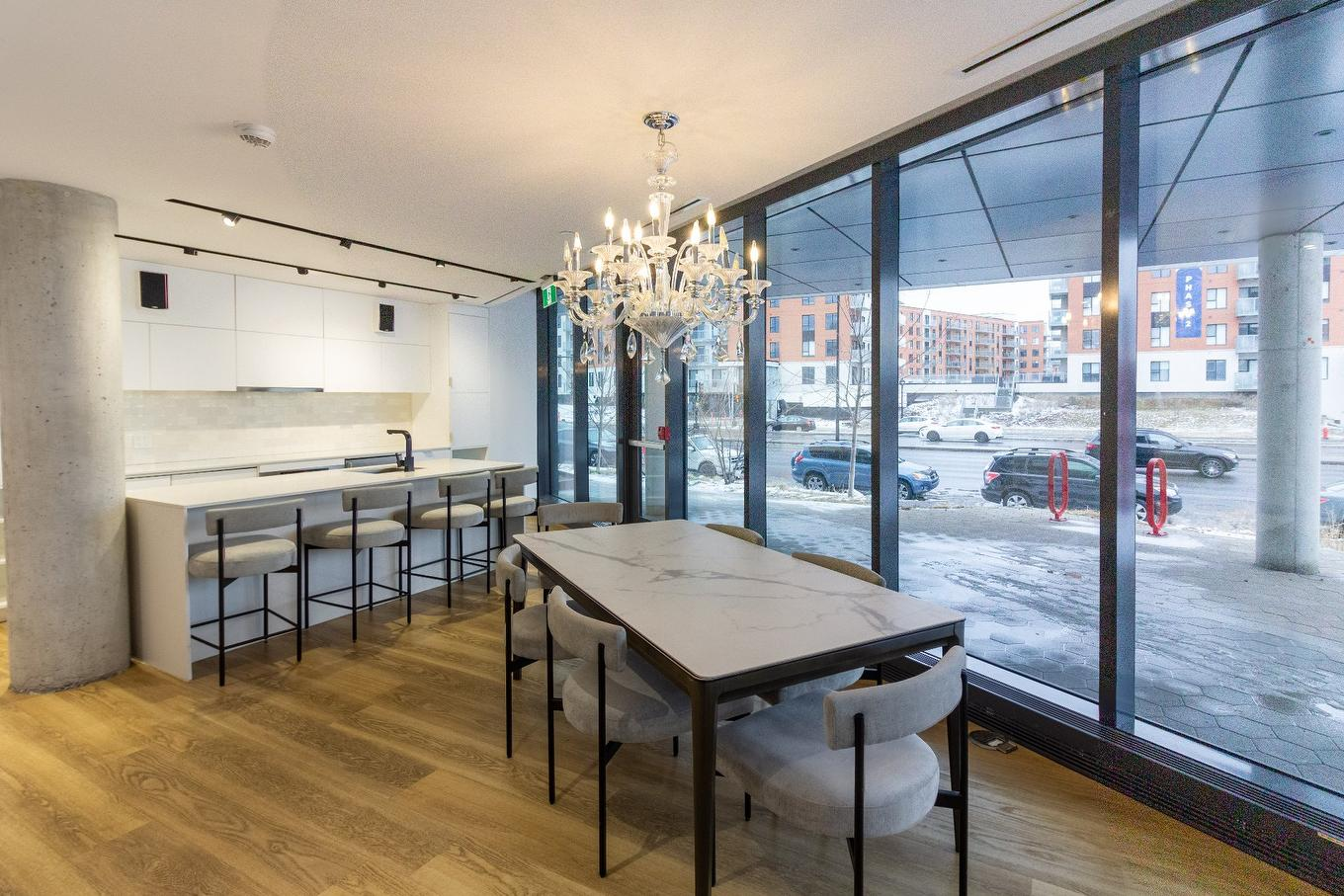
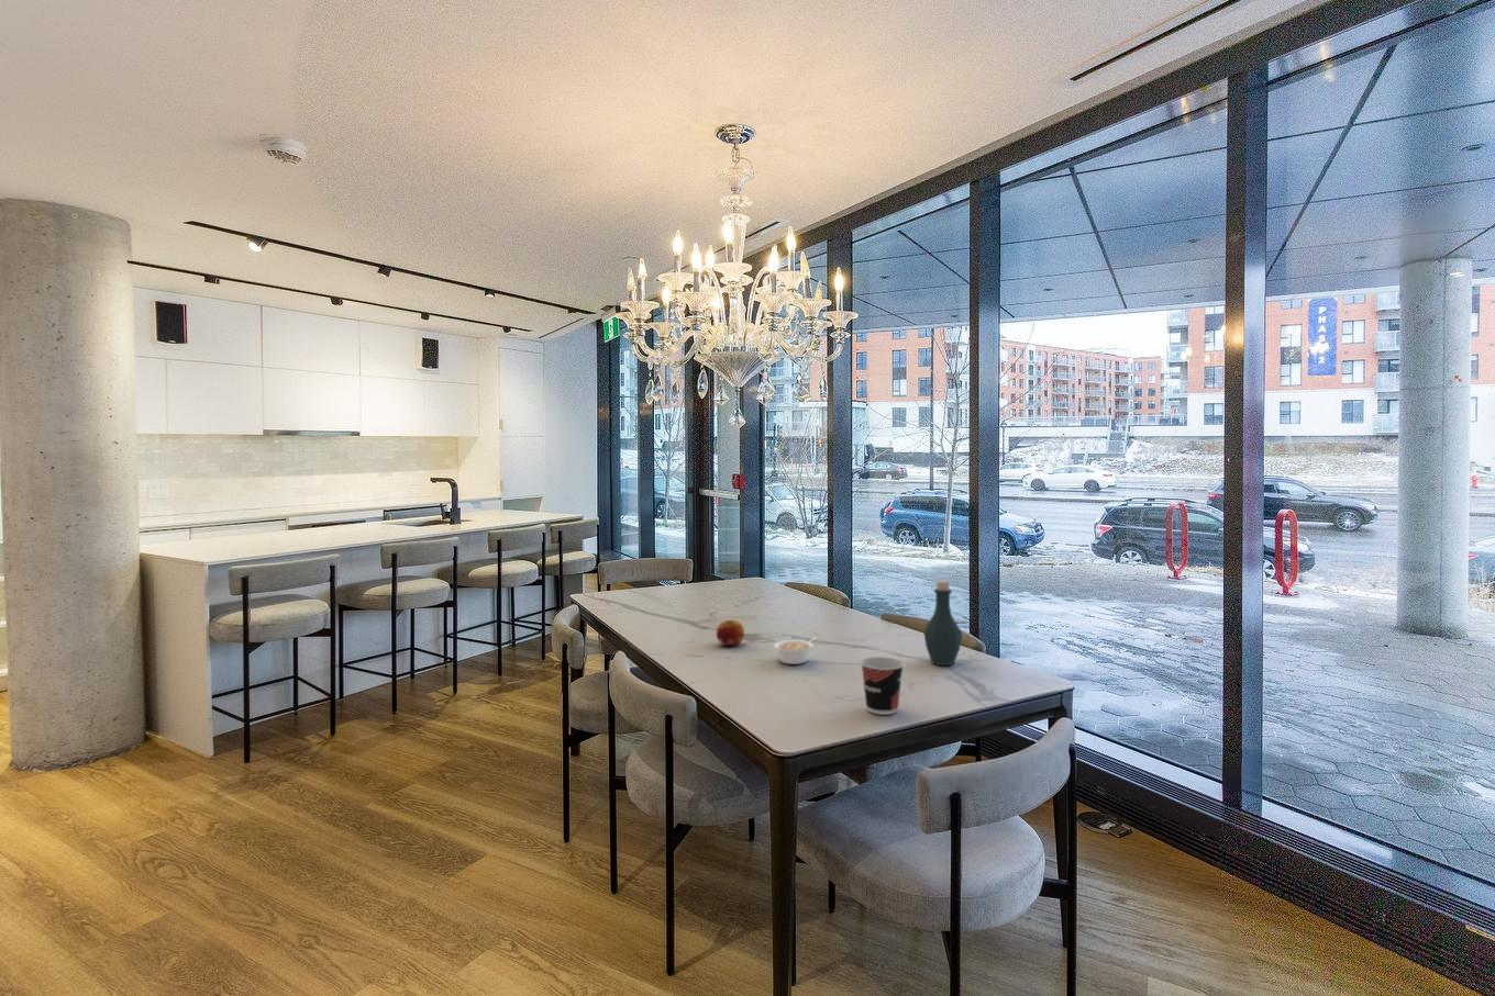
+ legume (794, 650)
+ fruit (730, 633)
+ bottle (942, 621)
+ cup (882, 685)
